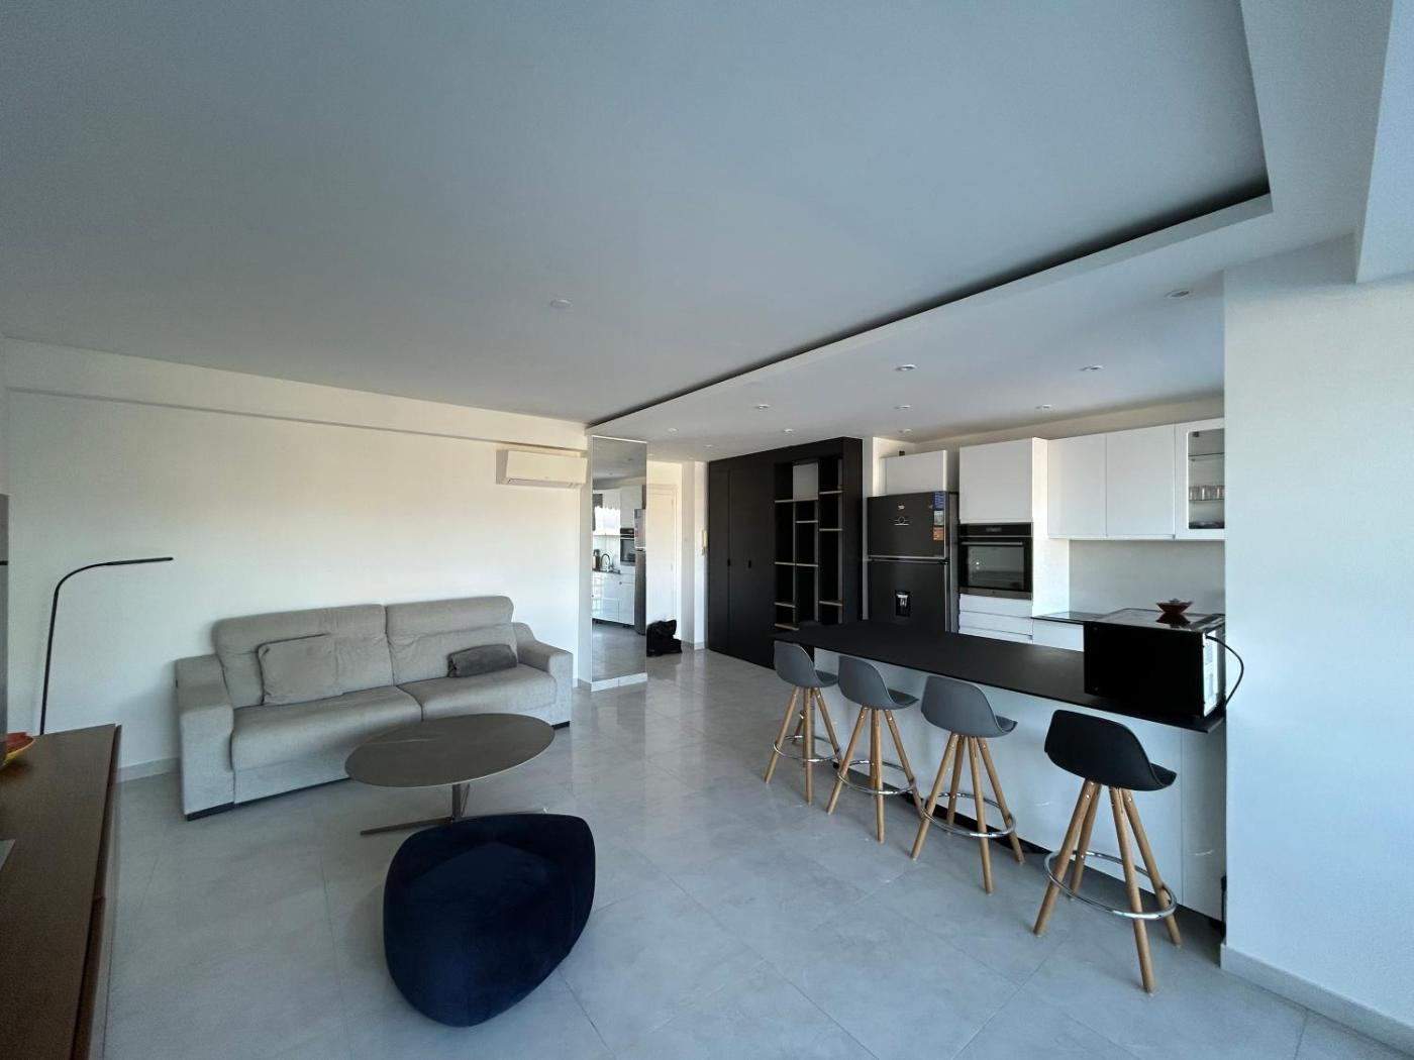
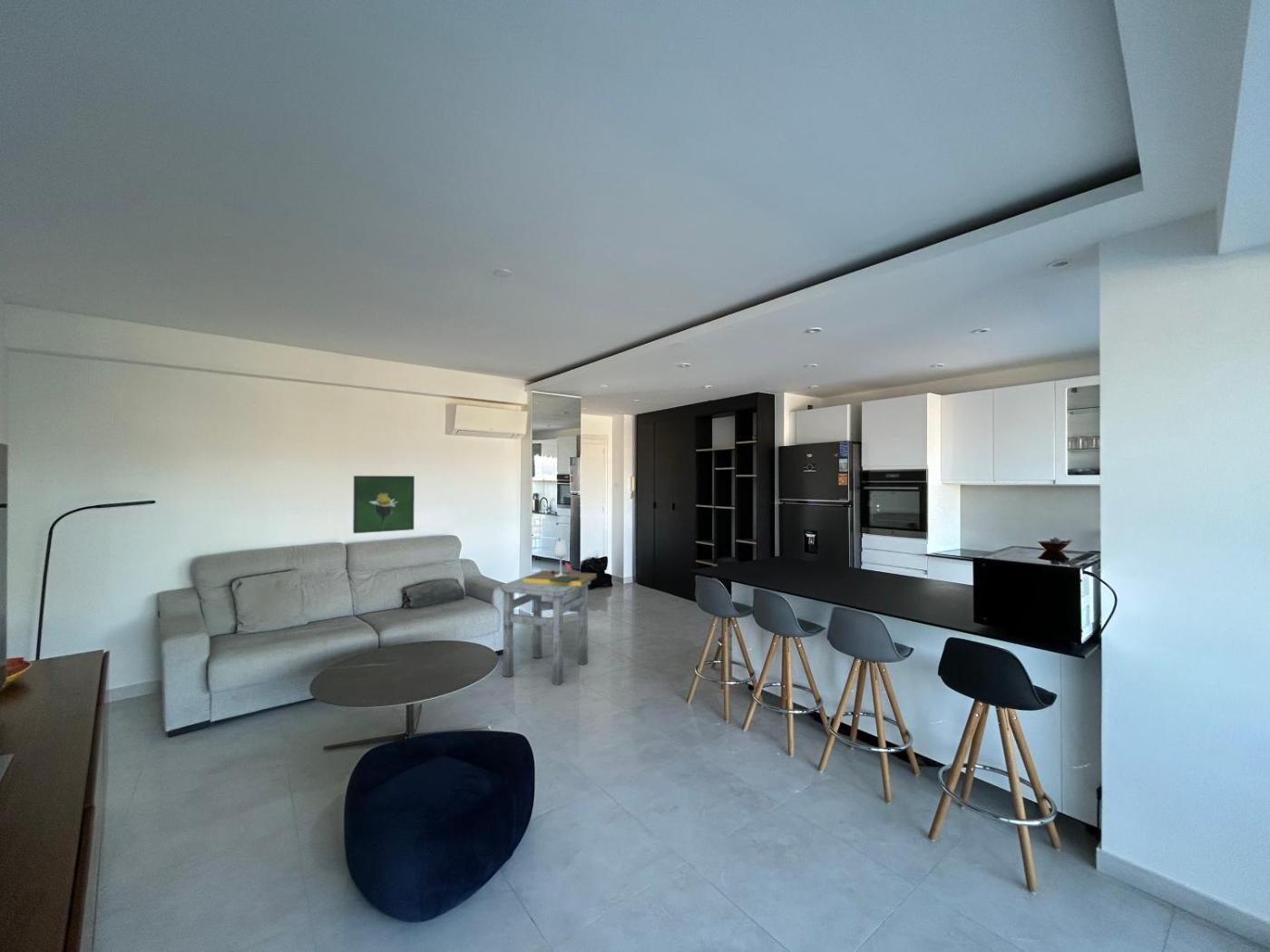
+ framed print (385, 503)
+ cocktail glass (560, 559)
+ side table (546, 626)
